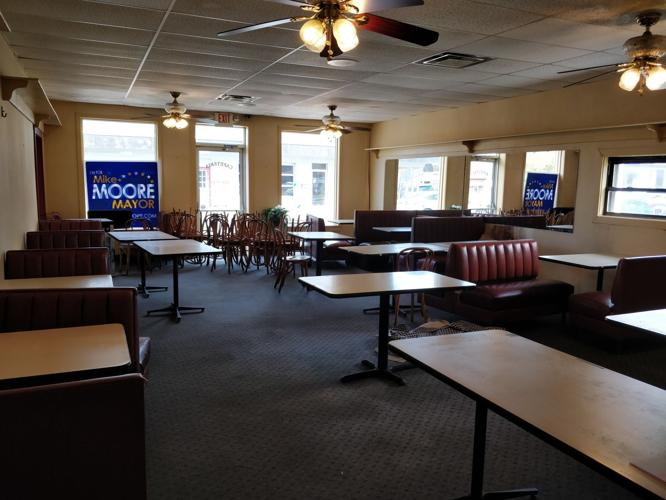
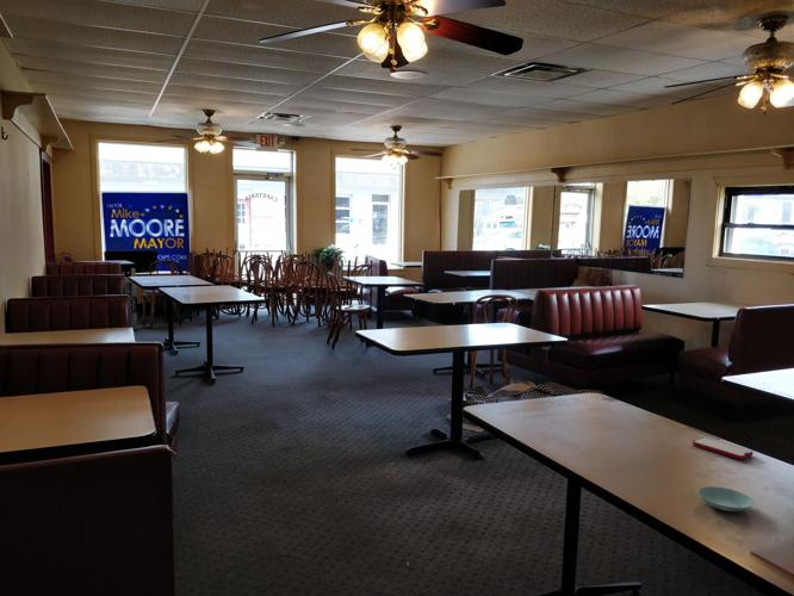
+ smartphone (721, 447)
+ saucer (724, 501)
